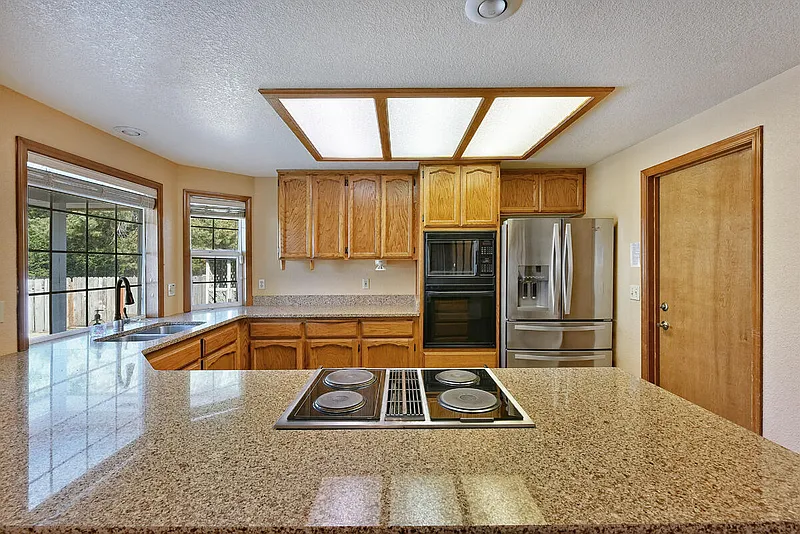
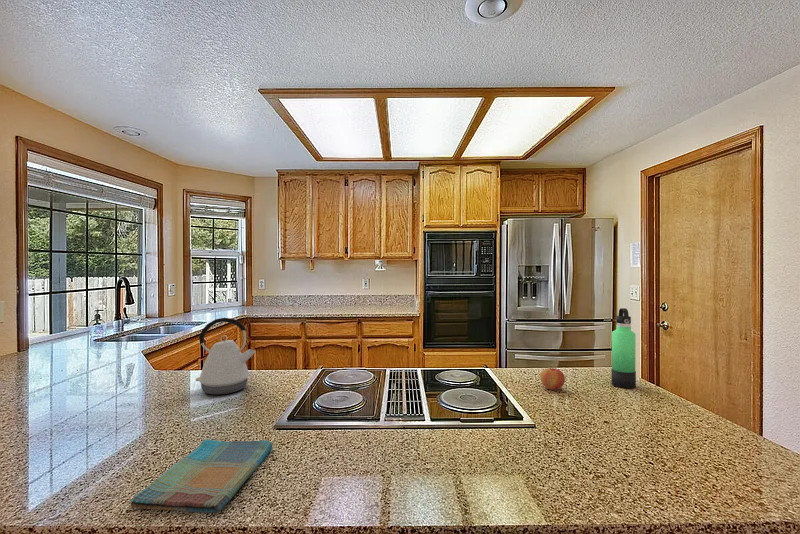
+ dish towel (211, 469)
+ apple (552, 377)
+ thermos bottle (623, 346)
+ kettle (226, 353)
